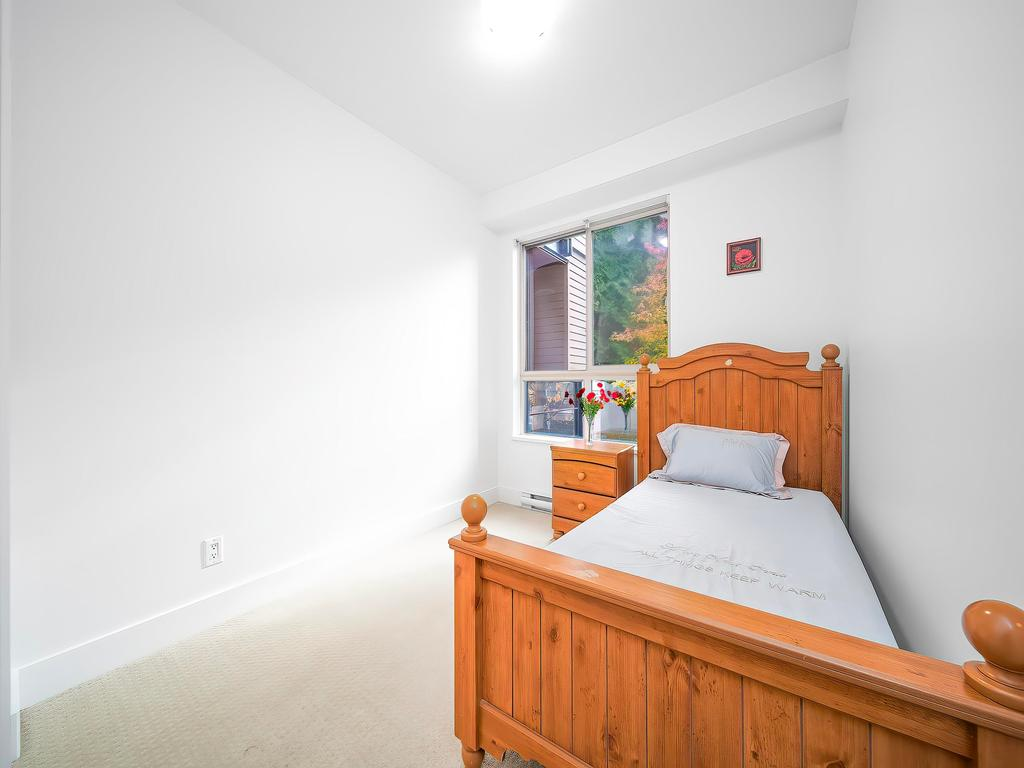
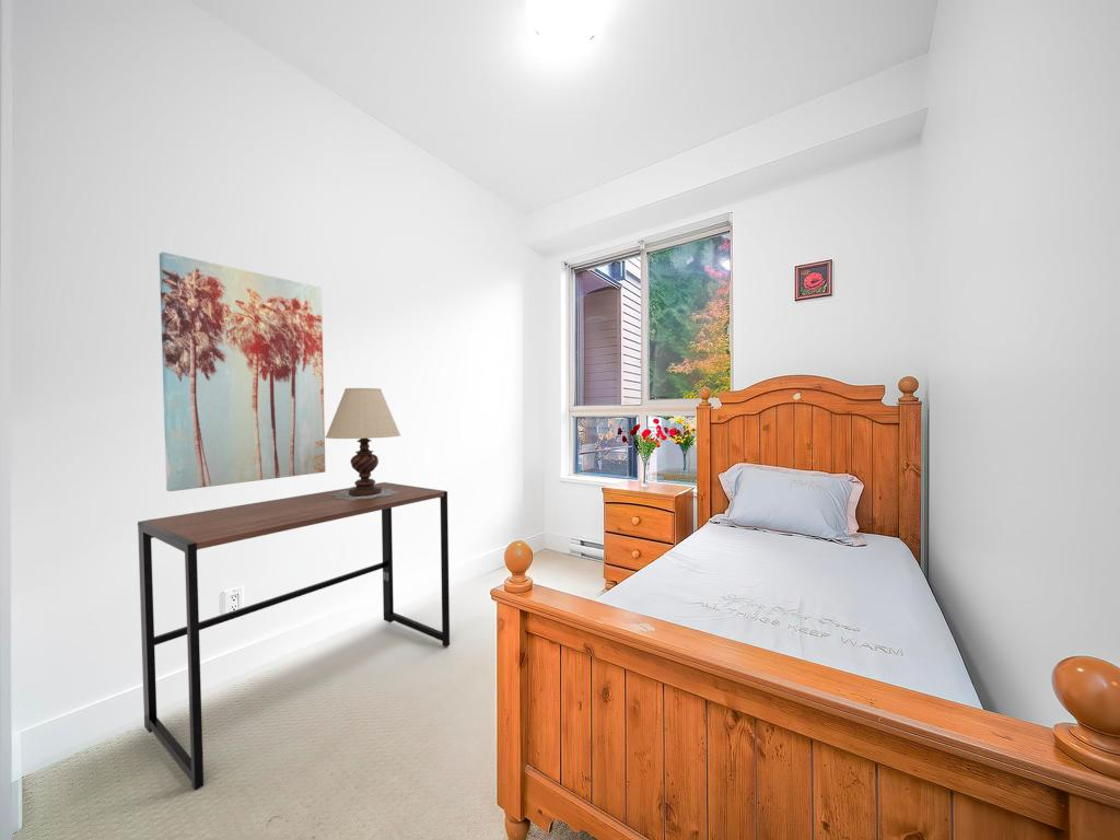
+ table lamp (364, 441)
+ wall art (253, 376)
+ desk (317, 590)
